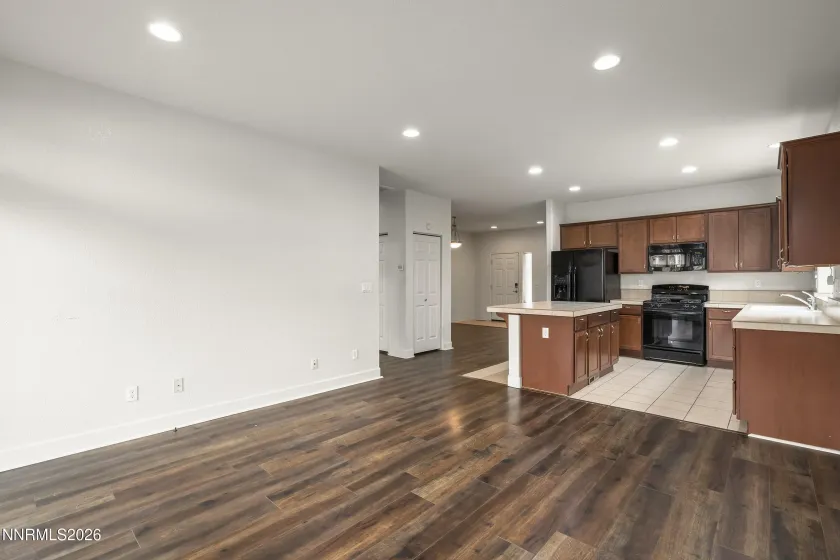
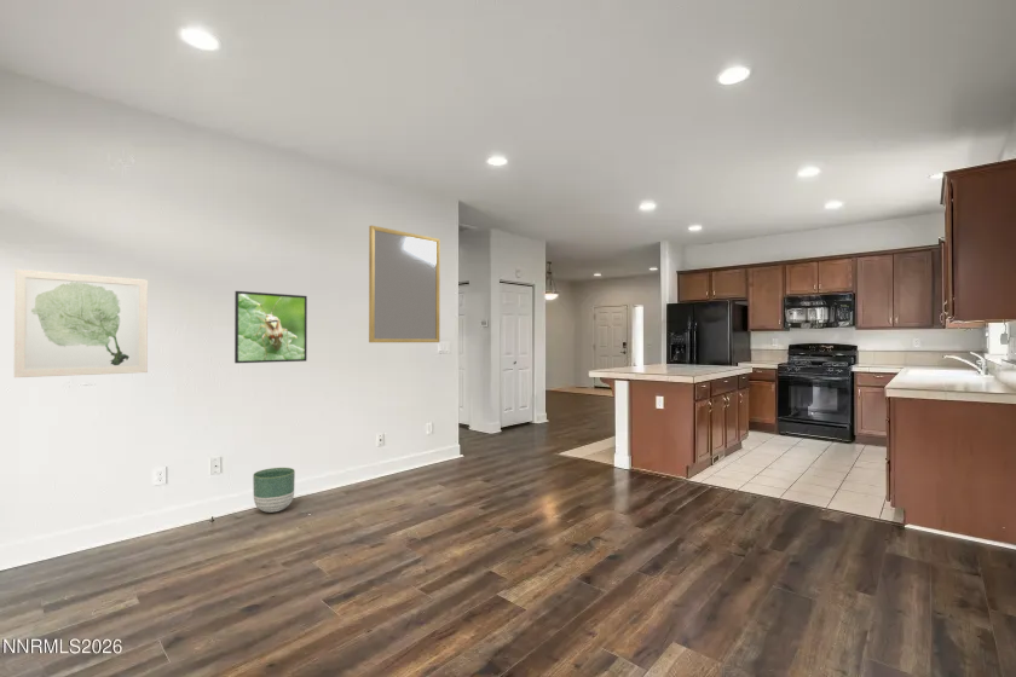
+ planter (273, 491)
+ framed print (272, 328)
+ wall art (86, 324)
+ home mirror (405, 288)
